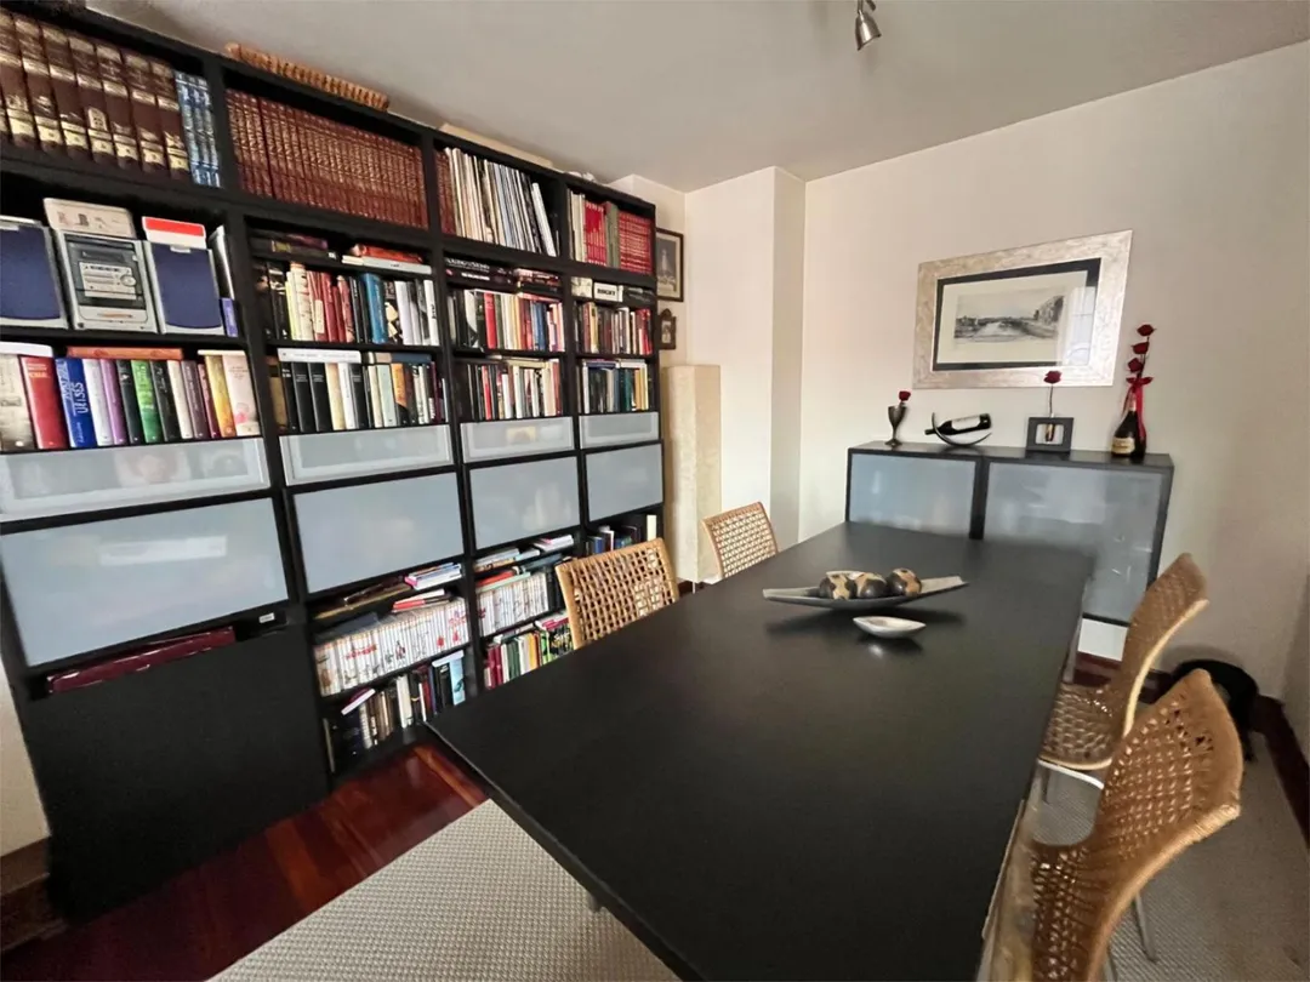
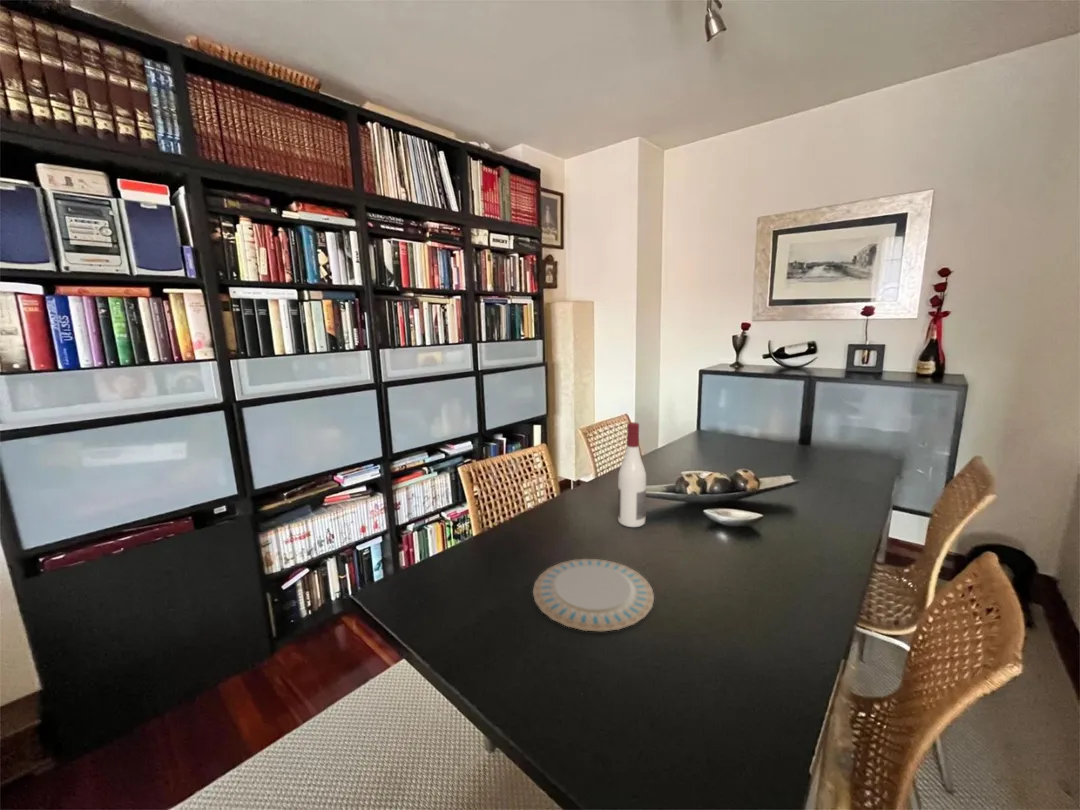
+ alcohol (632, 473)
+ chinaware (592, 587)
